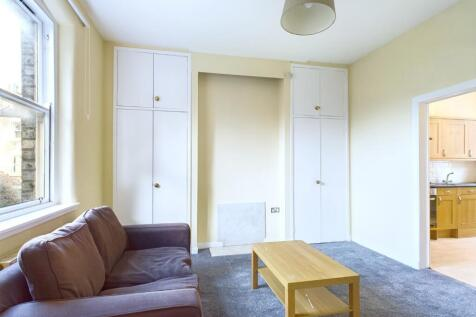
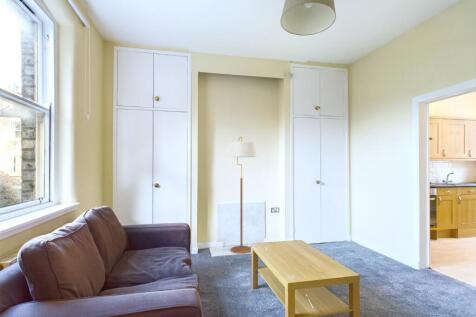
+ floor lamp (240, 193)
